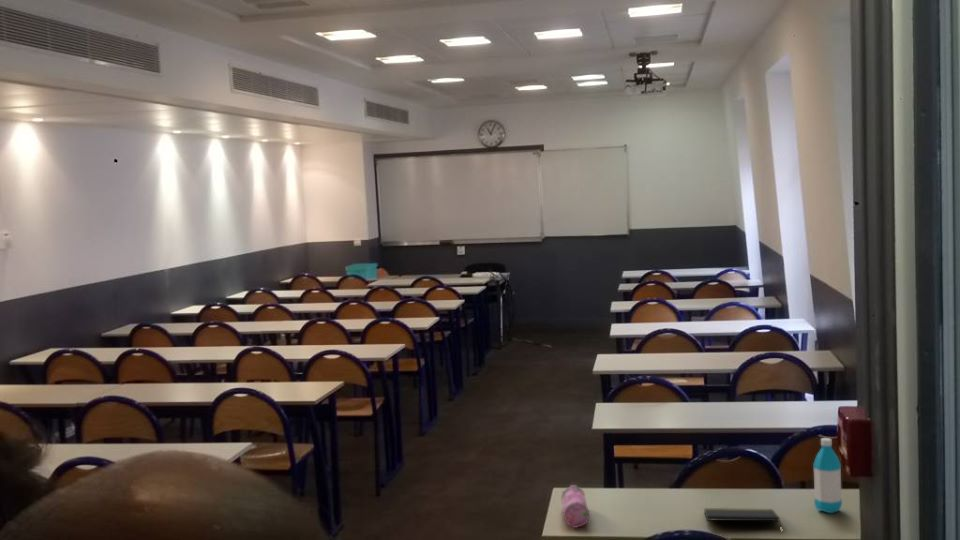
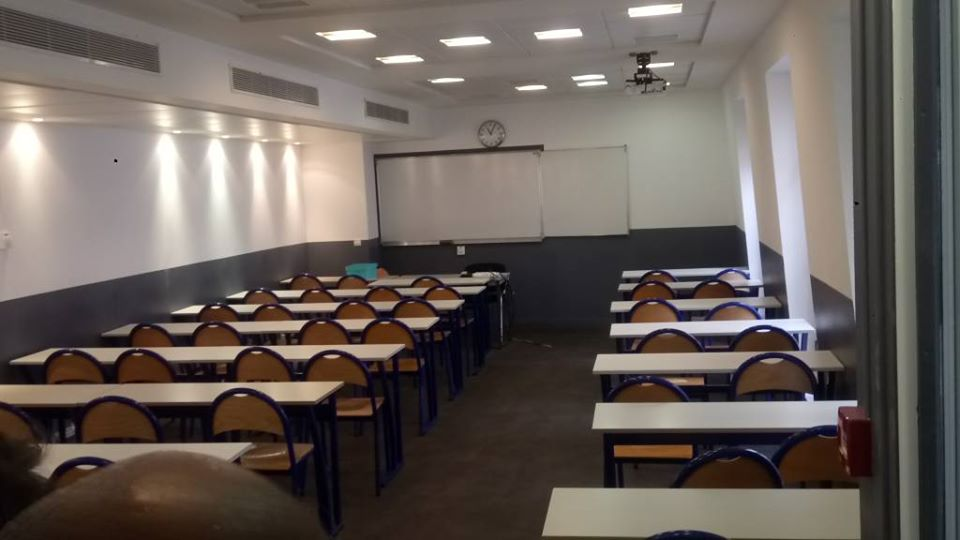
- notepad (740, 514)
- pencil case (574, 505)
- water bottle (827, 474)
